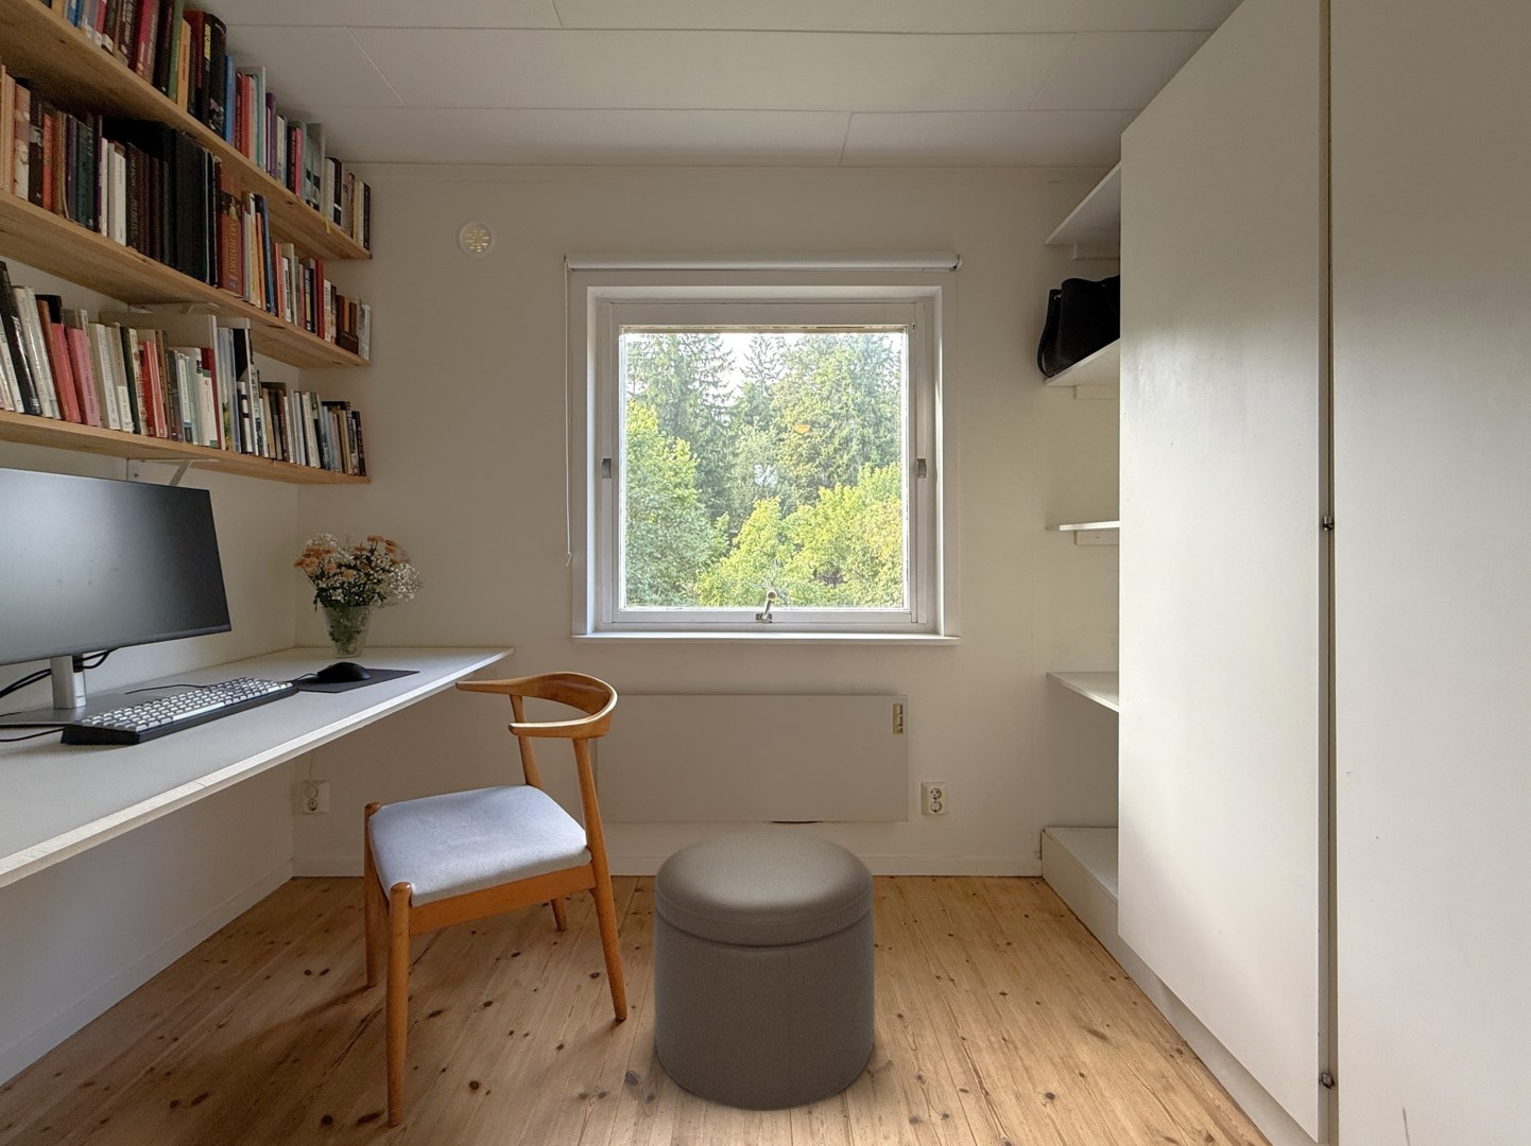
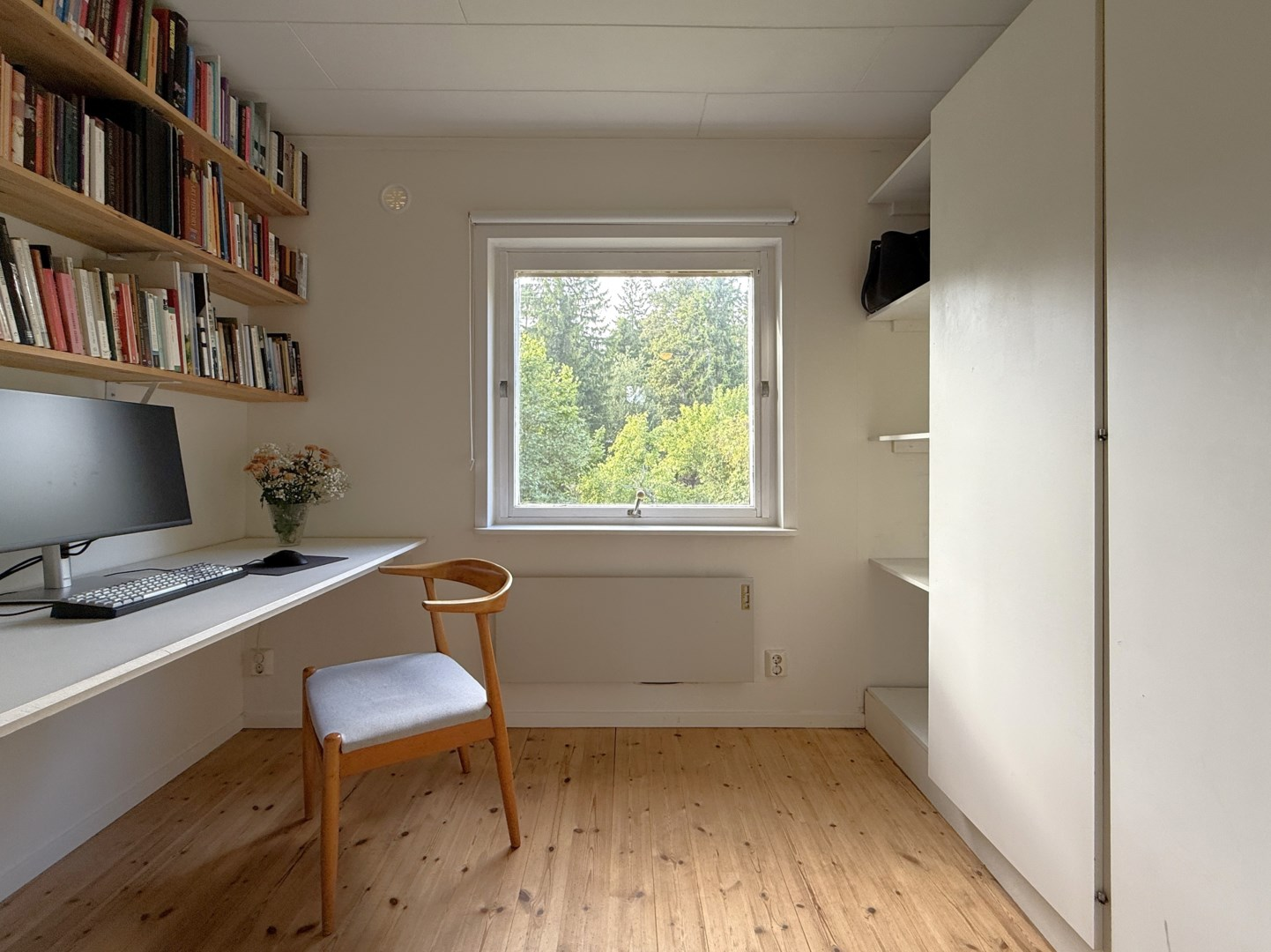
- ottoman (764, 947)
